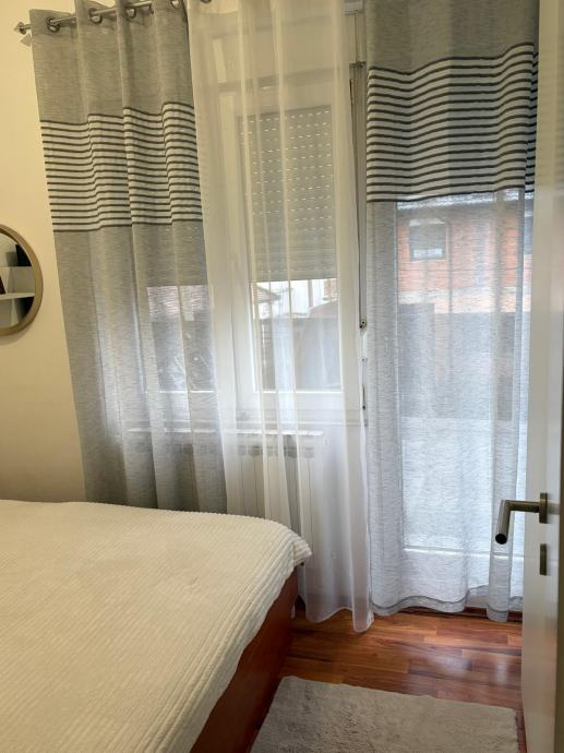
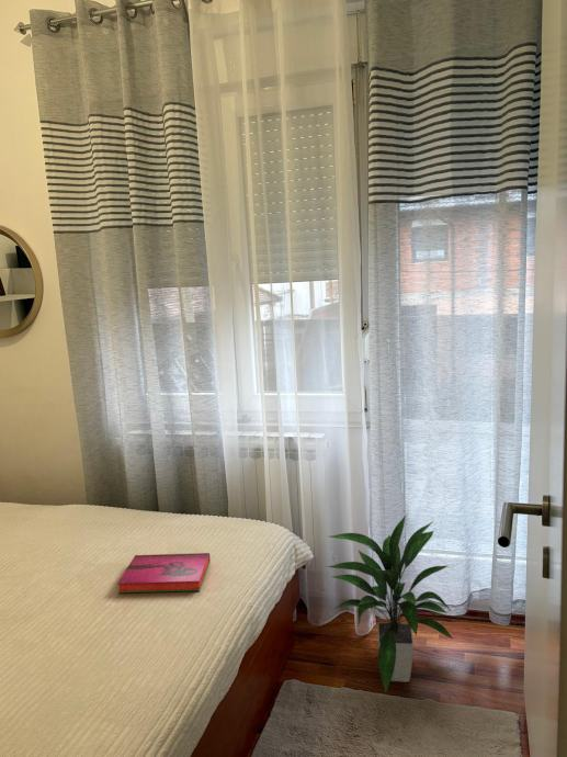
+ indoor plant (390, 599)
+ hardback book (166, 572)
